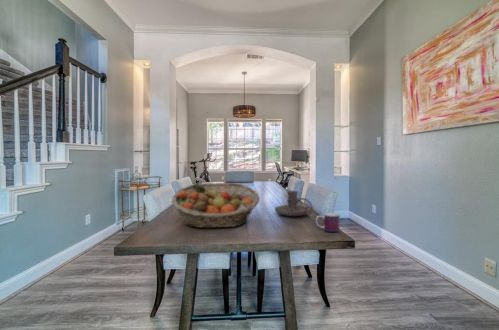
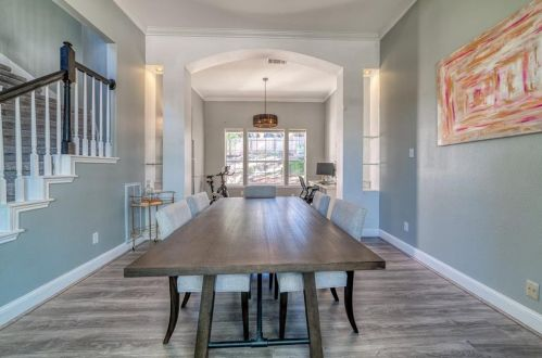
- mug (327, 222)
- candle holder (295, 203)
- fruit basket (216, 203)
